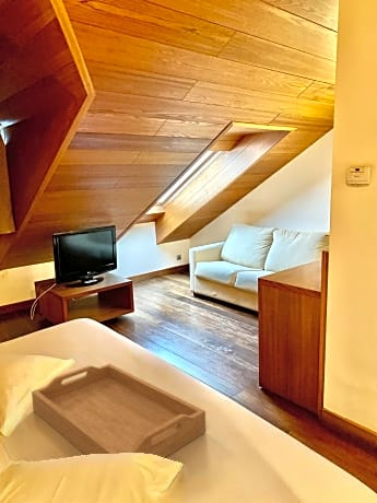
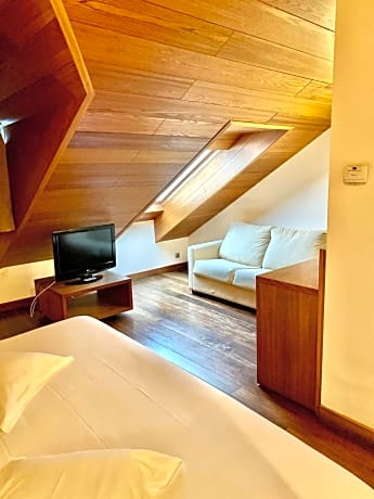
- serving tray (113, 407)
